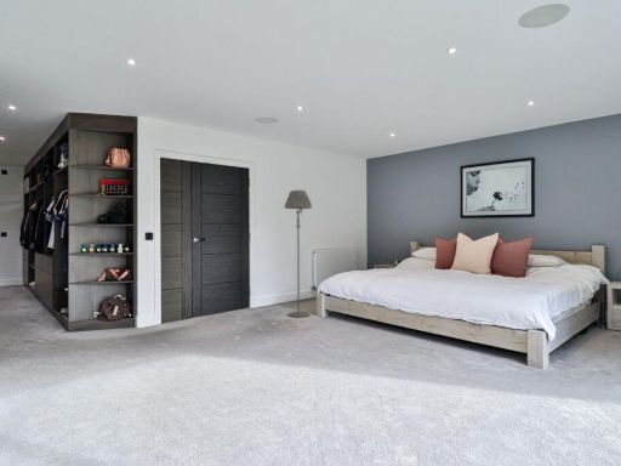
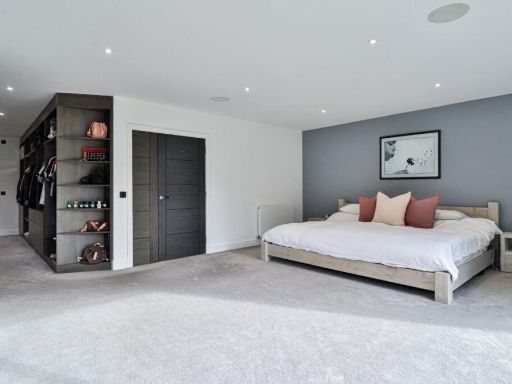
- floor lamp (298, 252)
